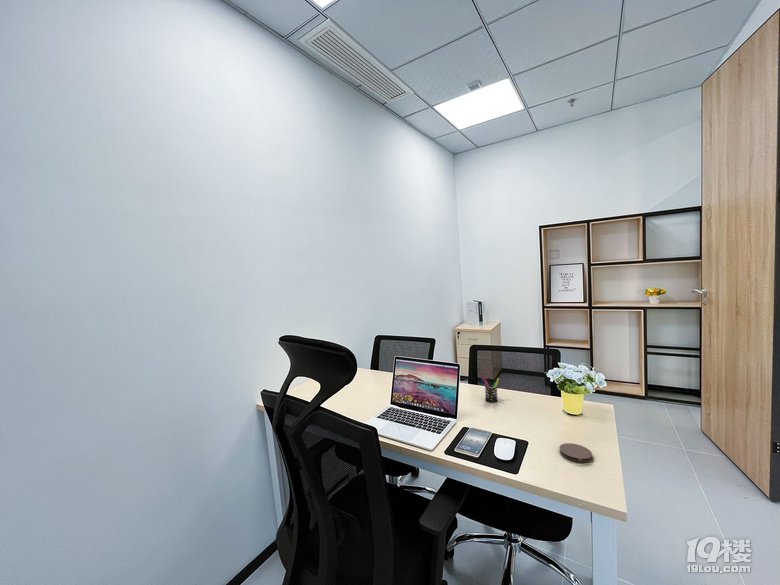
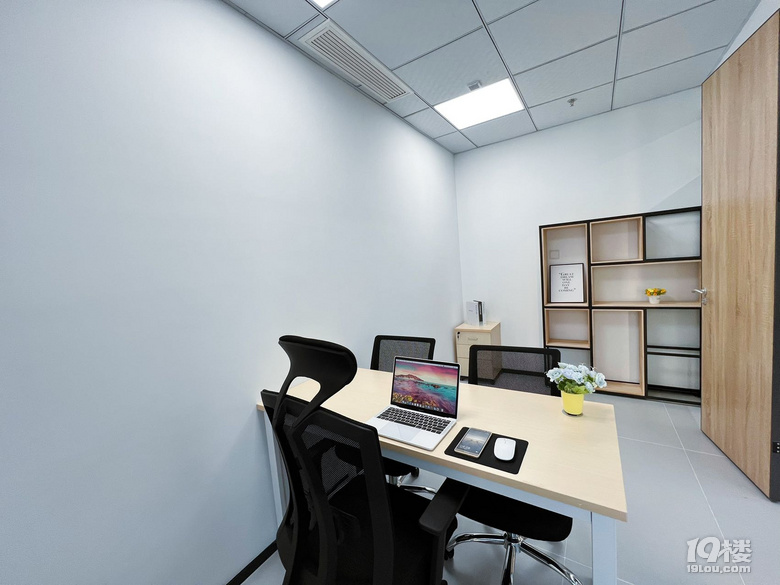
- coaster (575, 452)
- pen holder (491, 388)
